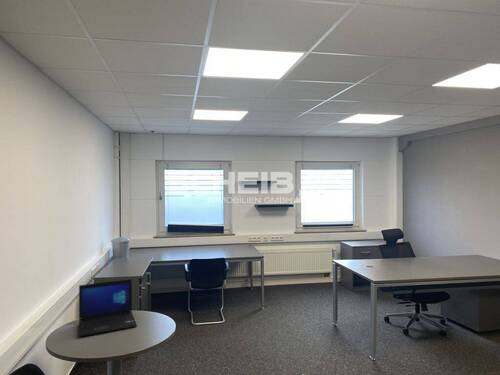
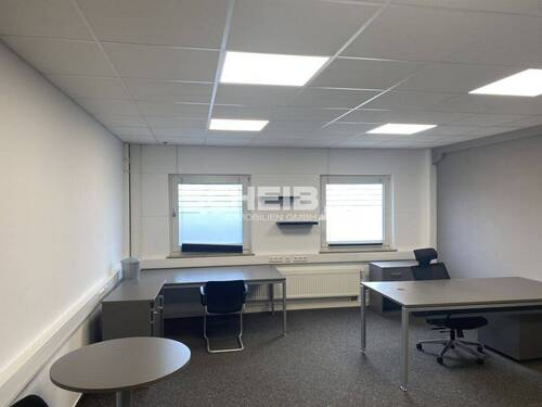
- laptop (107, 305)
